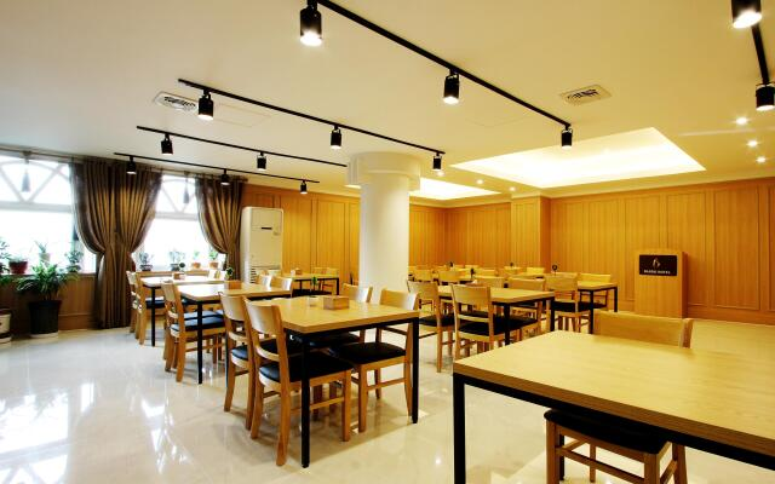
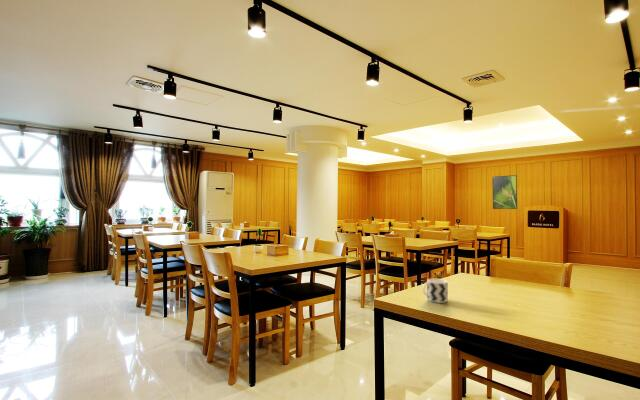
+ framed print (504, 192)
+ cup (434, 290)
